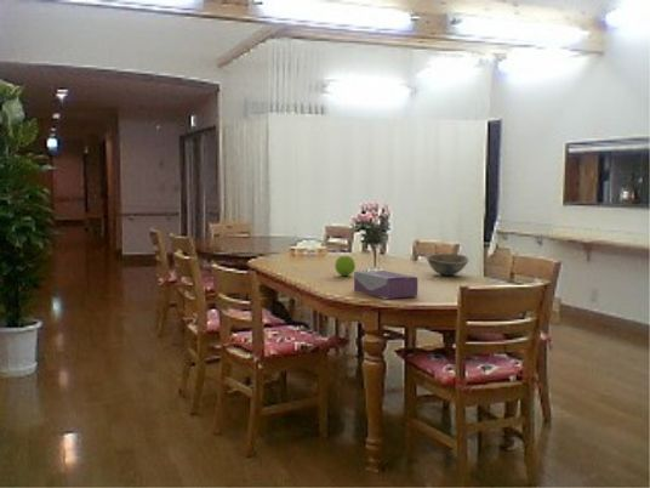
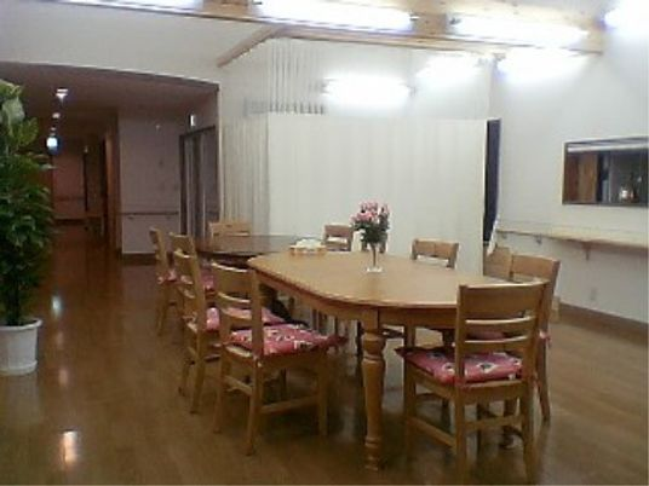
- bowl (446, 265)
- apple (344, 265)
- tissue box (384, 283)
